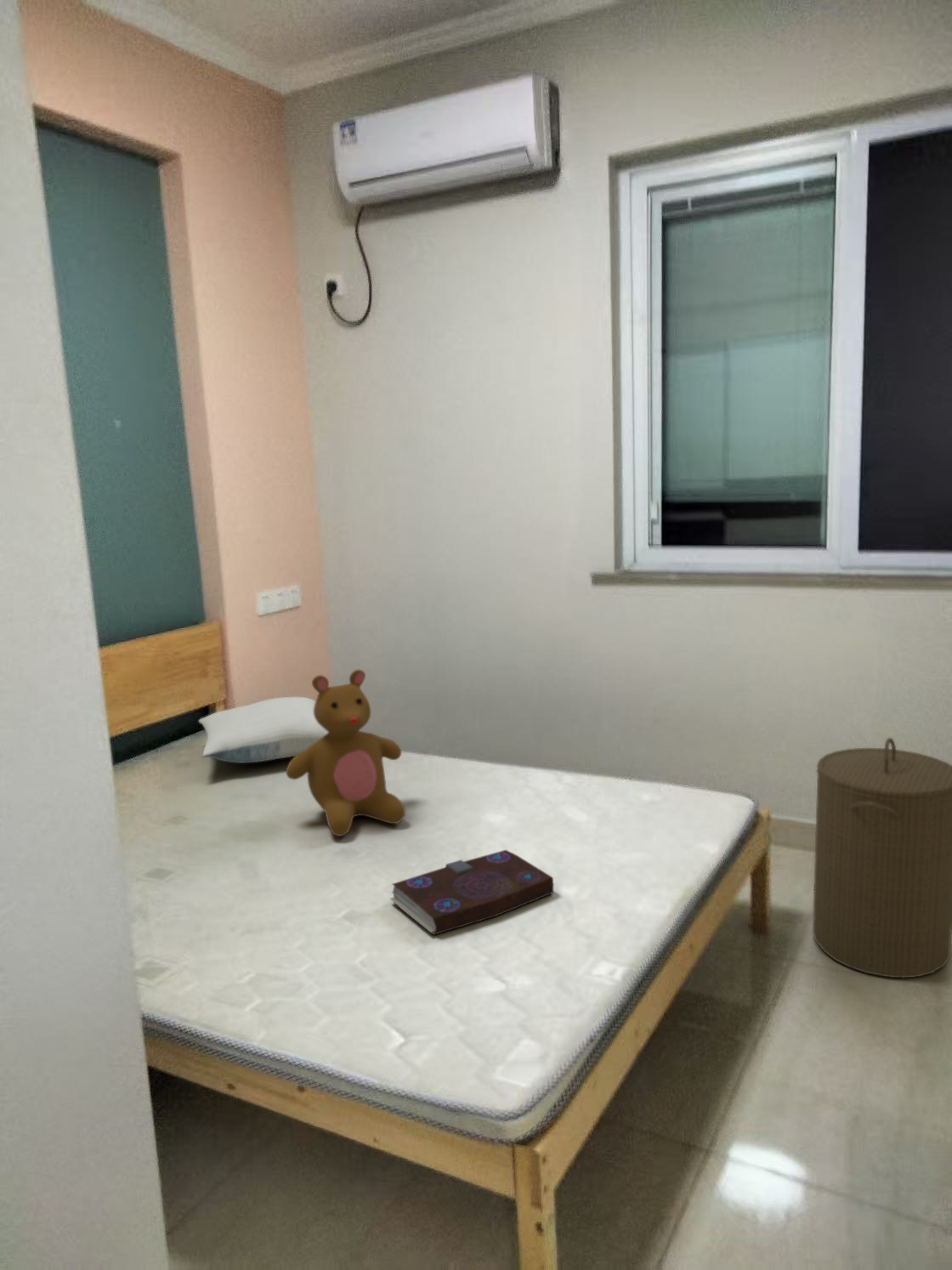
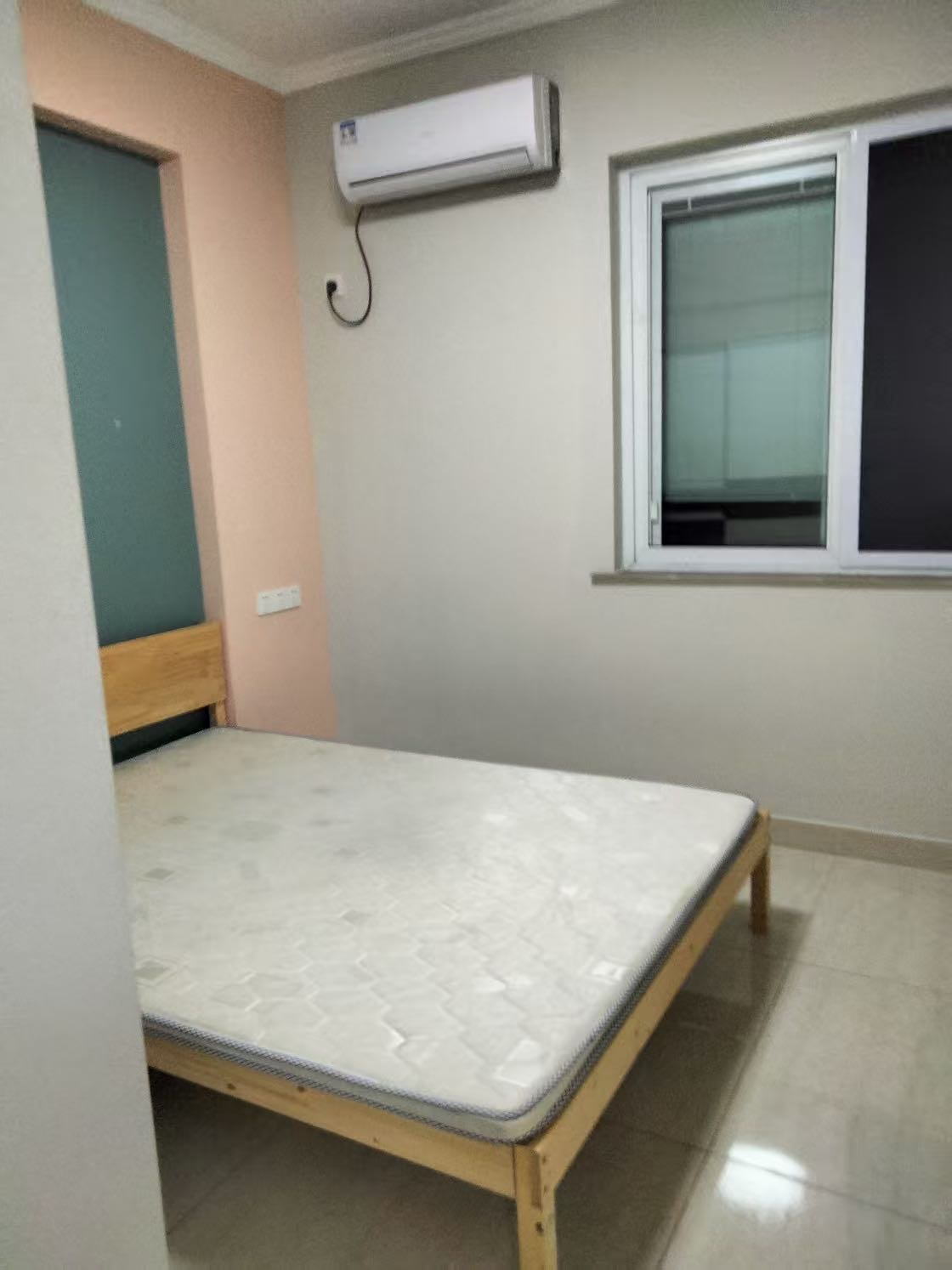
- pillow (266, 729)
- teddy bear (350, 748)
- laundry hamper (884, 843)
- book (472, 887)
